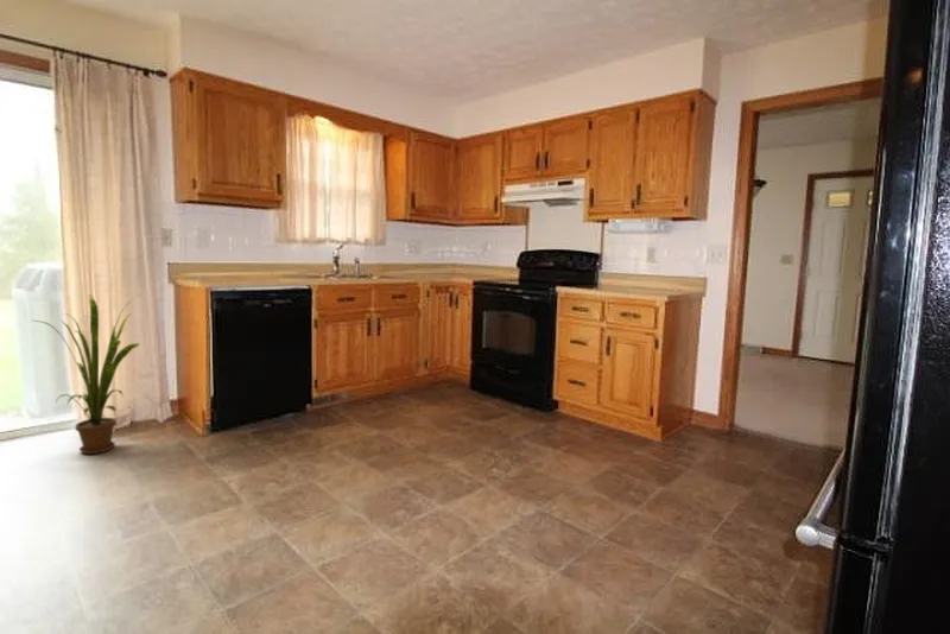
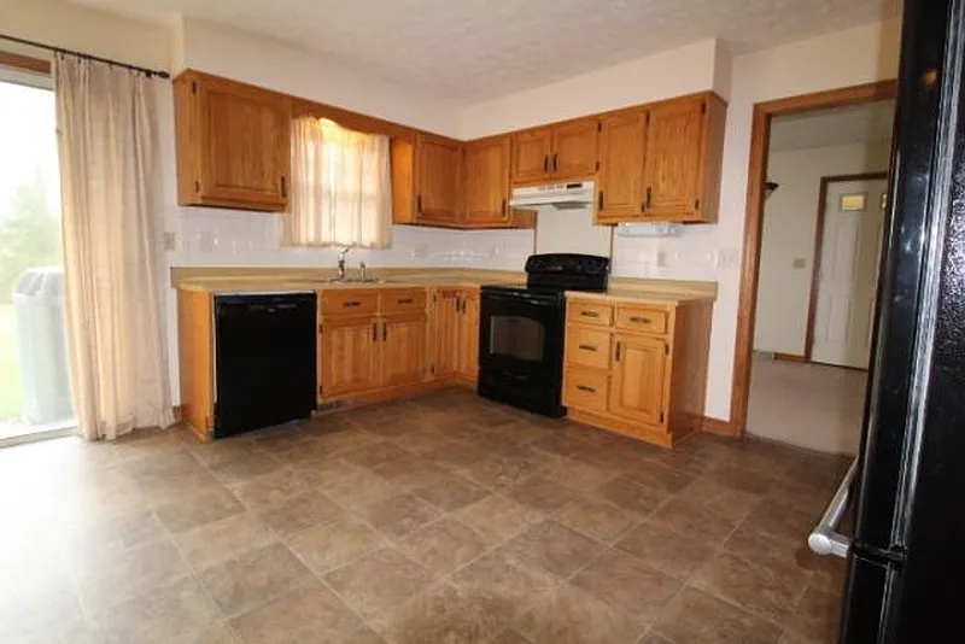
- house plant (89, 374)
